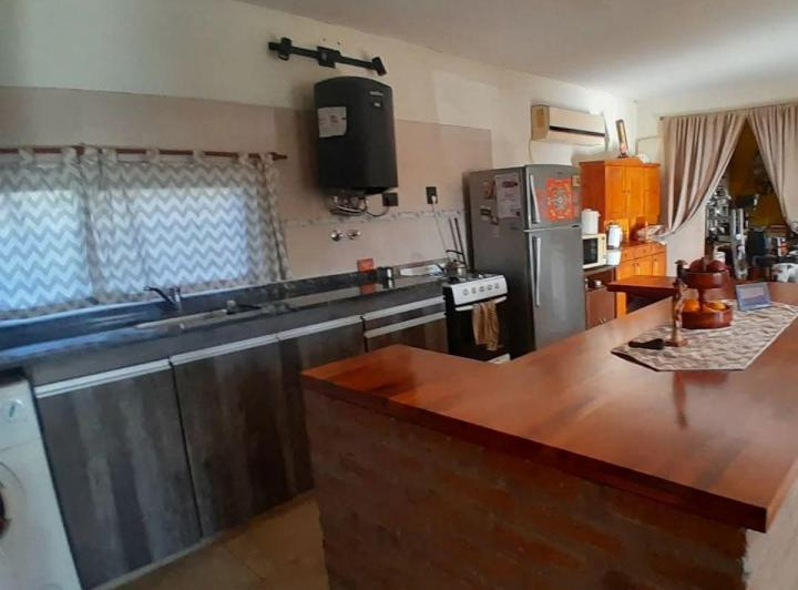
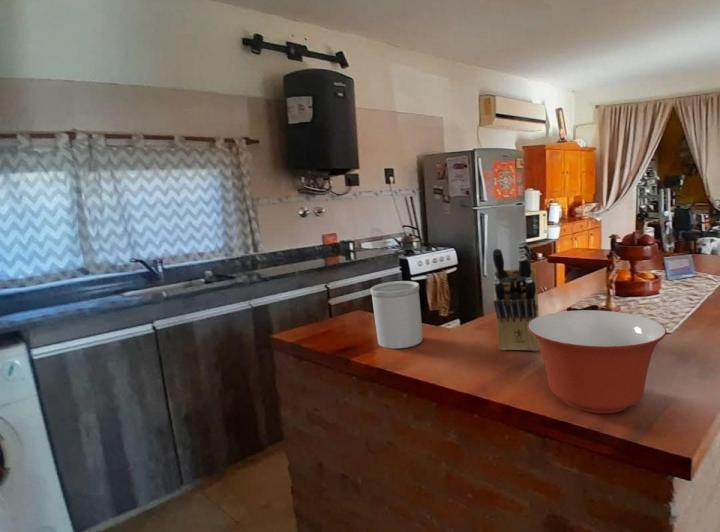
+ knife block (516, 290)
+ mixing bowl (593, 363)
+ utensil holder (397, 313)
